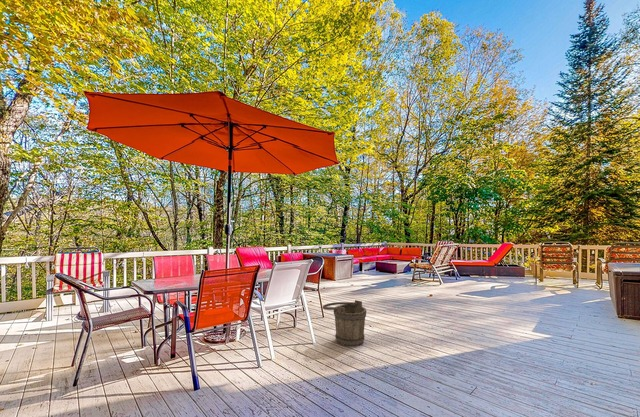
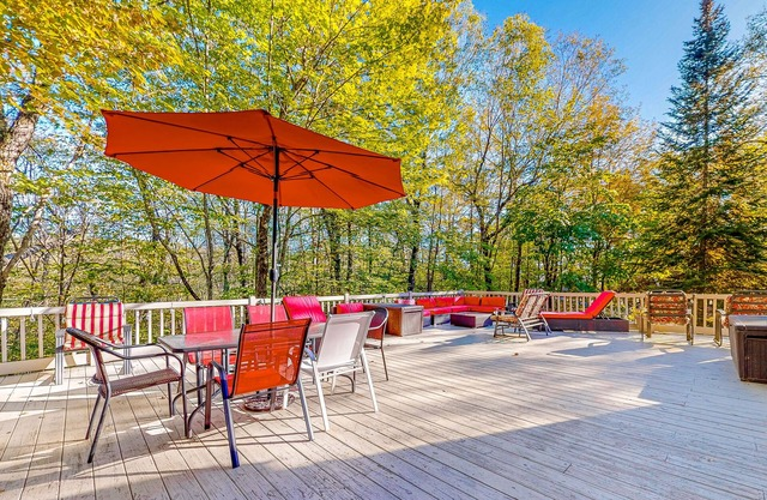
- bucket (343, 320)
